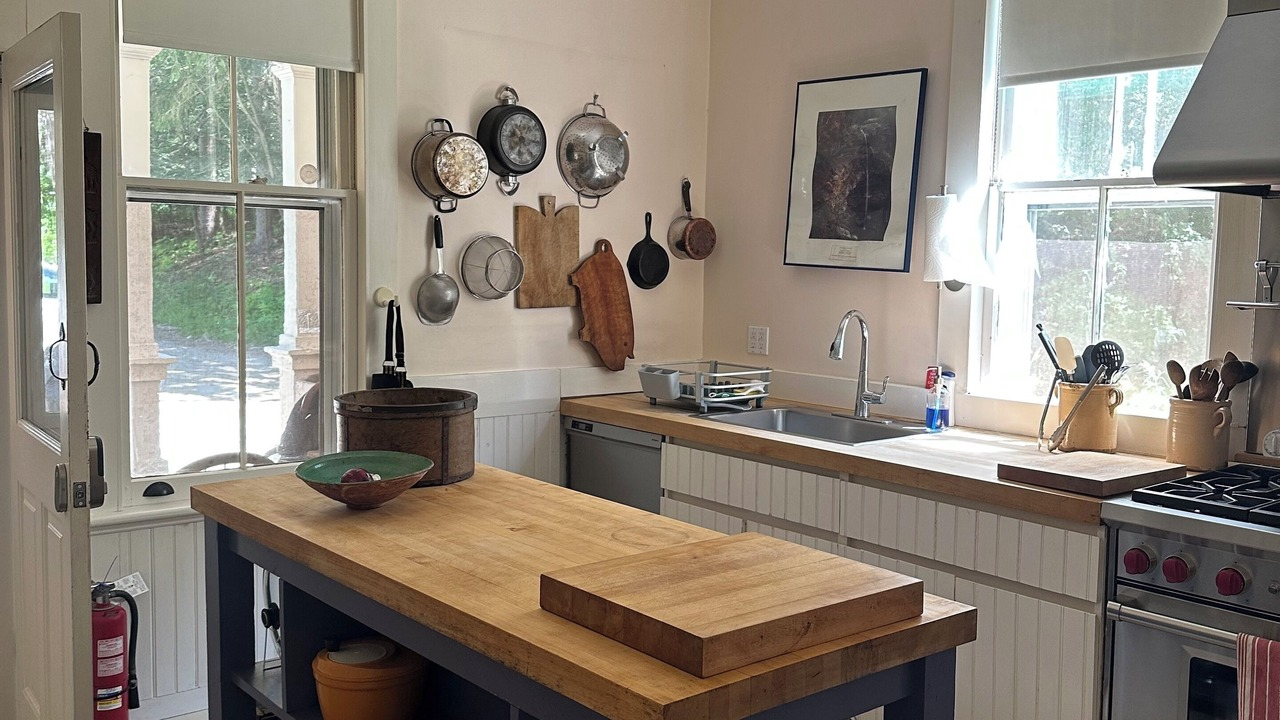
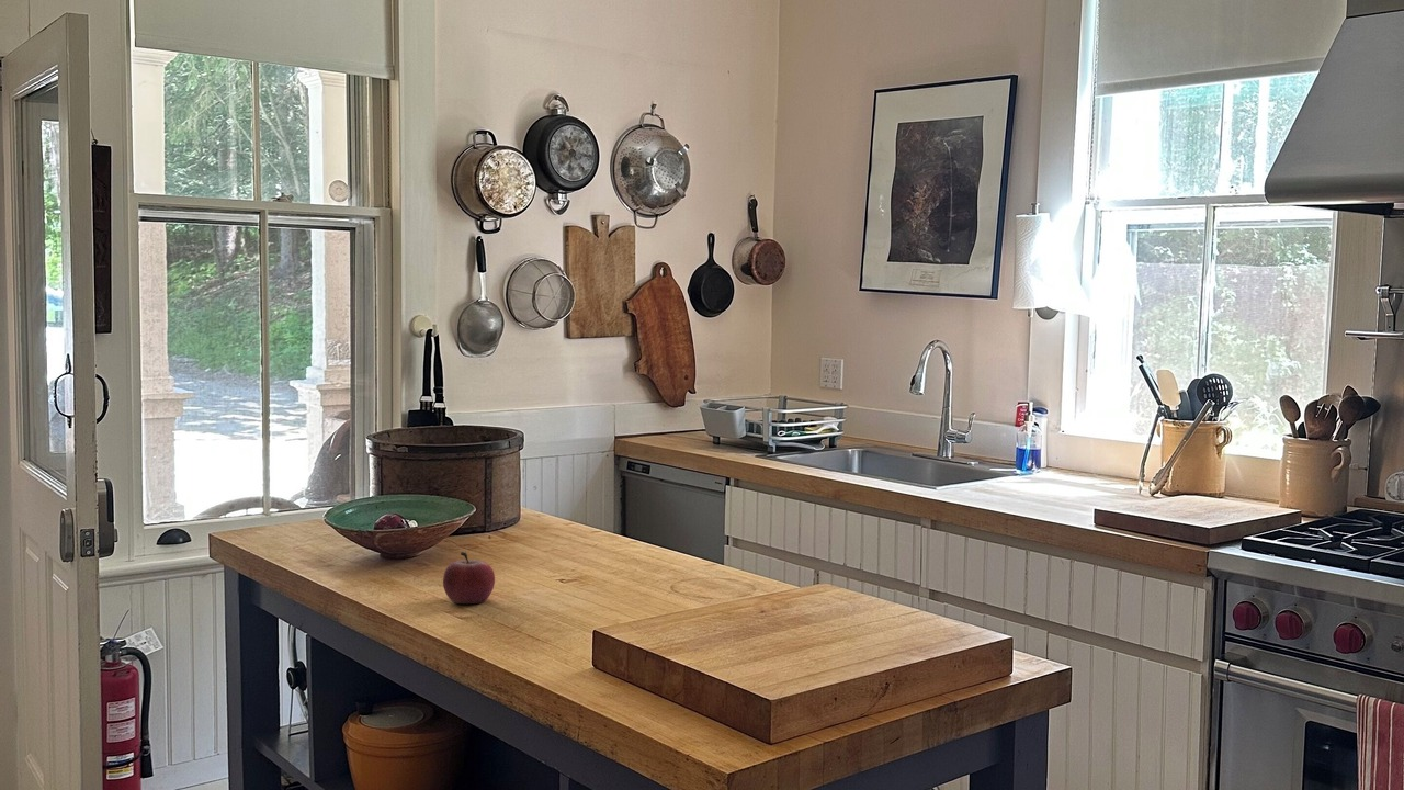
+ fruit (468, 576)
